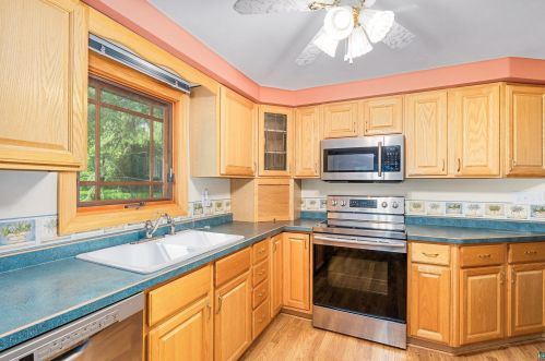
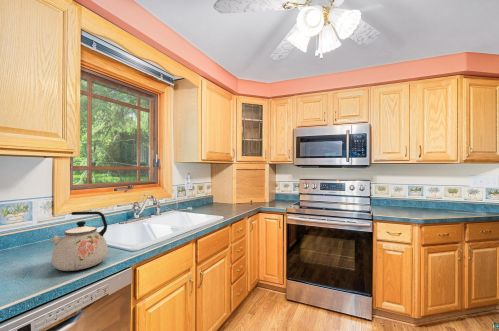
+ kettle (80, 238)
